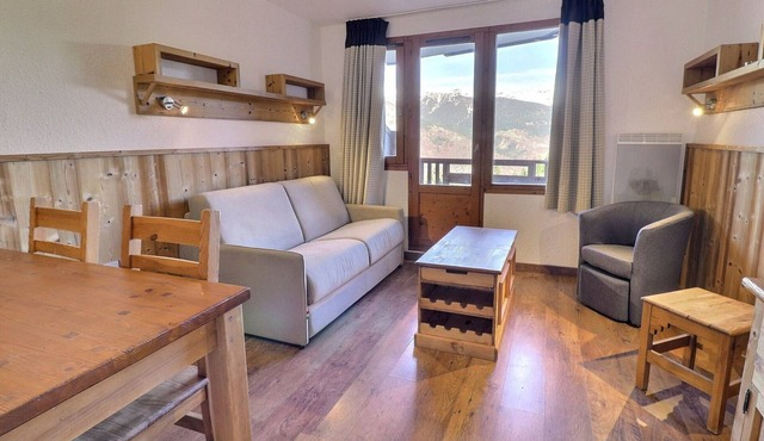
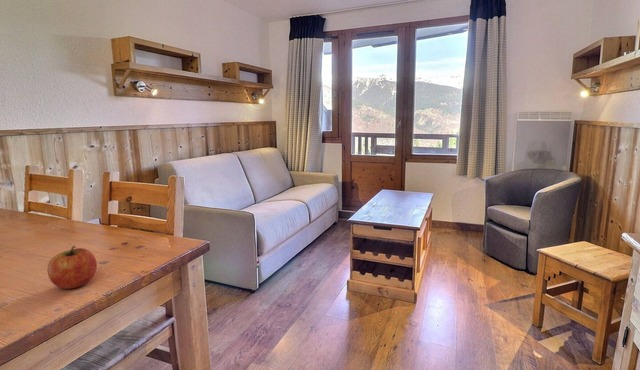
+ fruit (72, 266)
